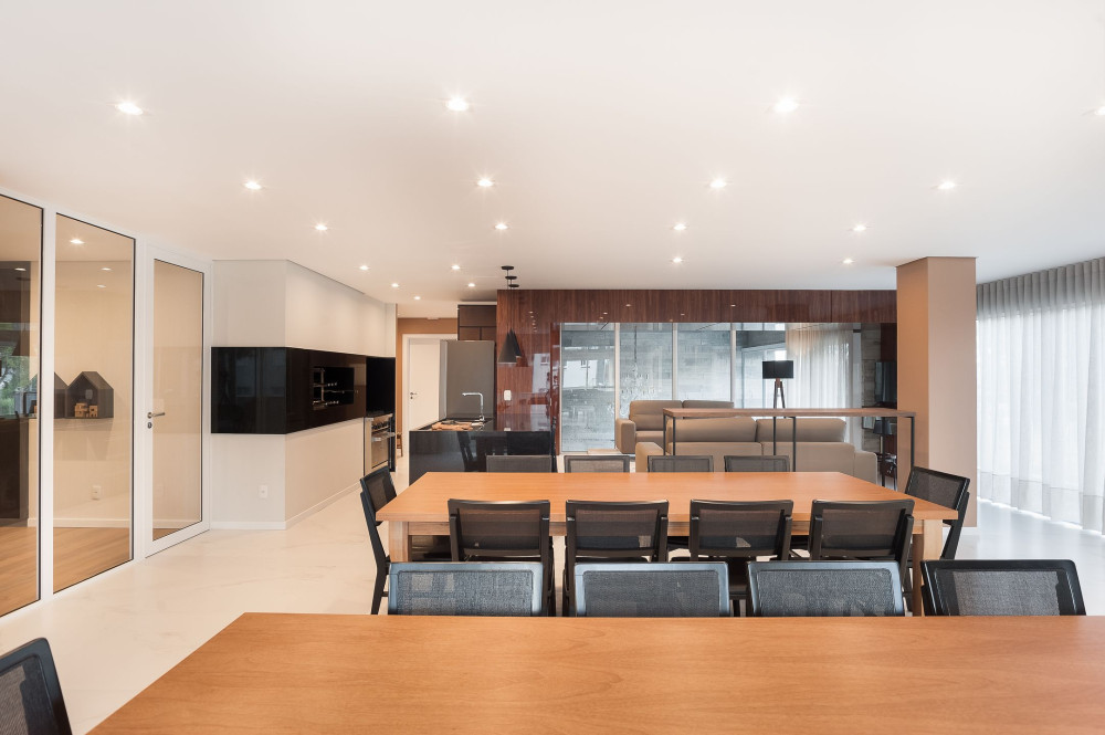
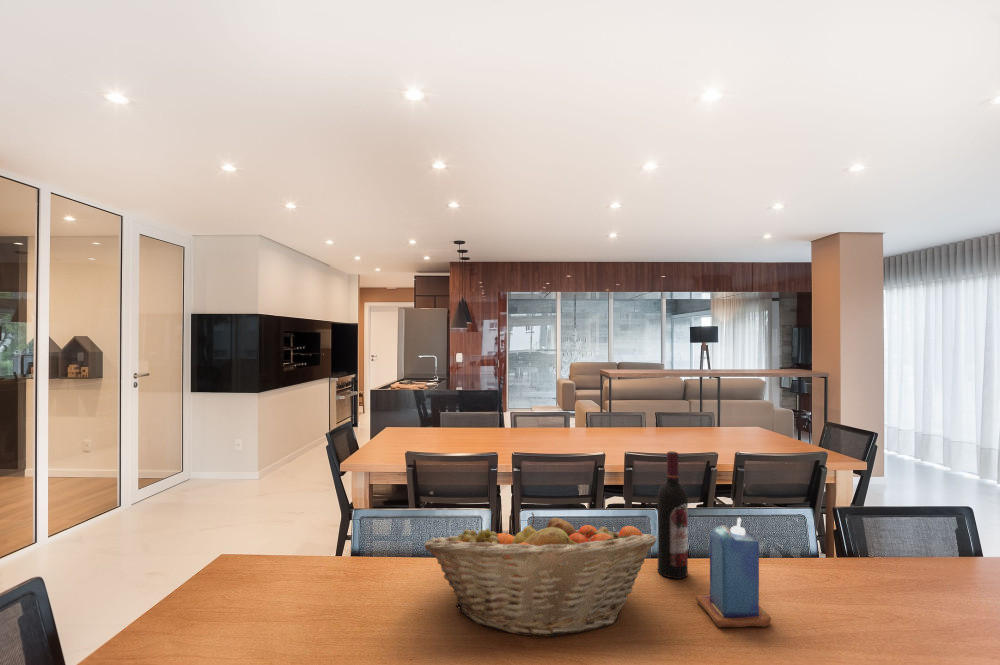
+ candle (731, 566)
+ fruit basket (539, 558)
+ wine bottle (672, 512)
